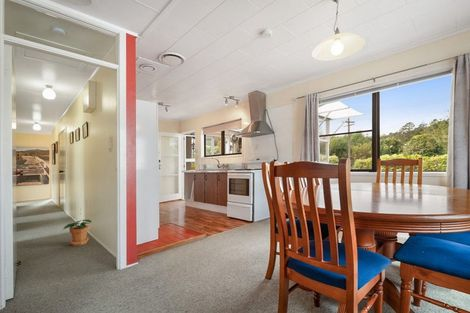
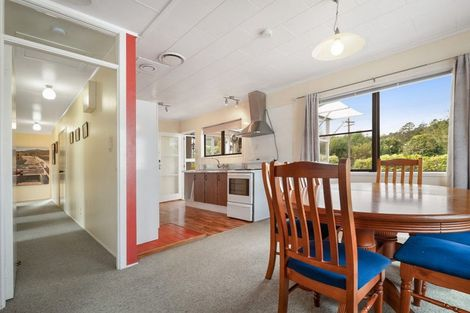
- potted plant (76, 231)
